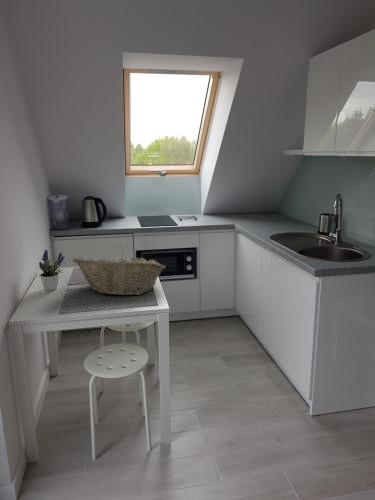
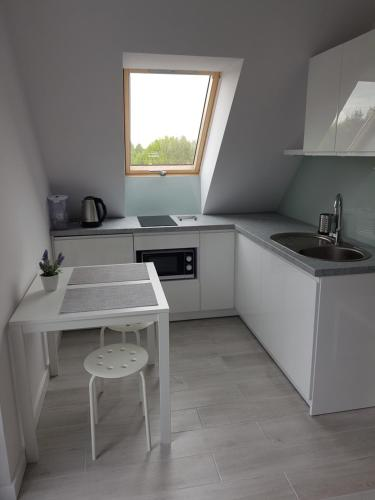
- fruit basket (119, 270)
